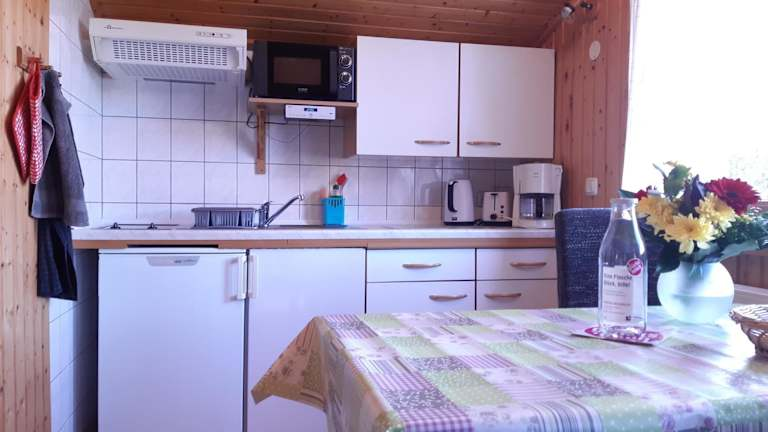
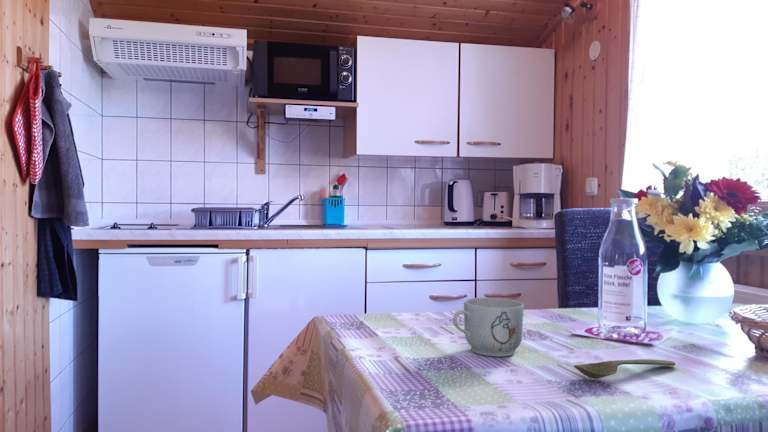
+ spoon (628, 363)
+ mug (486, 327)
